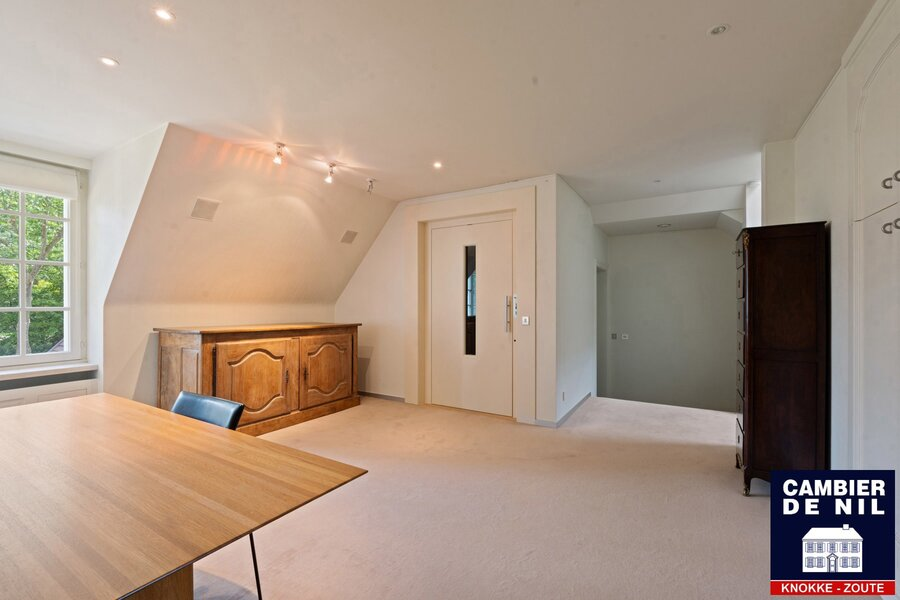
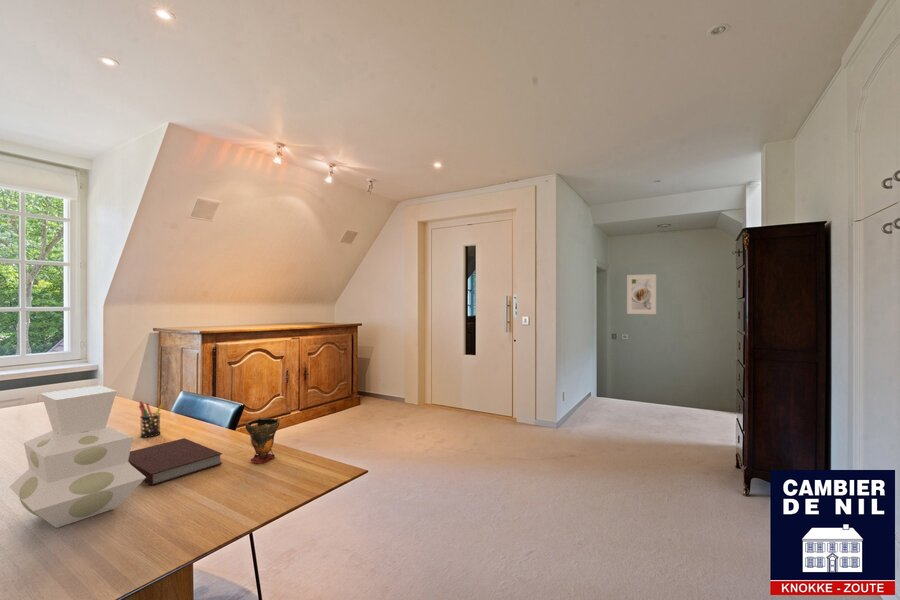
+ notebook (169, 459)
+ pen holder (148, 418)
+ cup (262, 439)
+ vase (79, 451)
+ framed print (641, 294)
